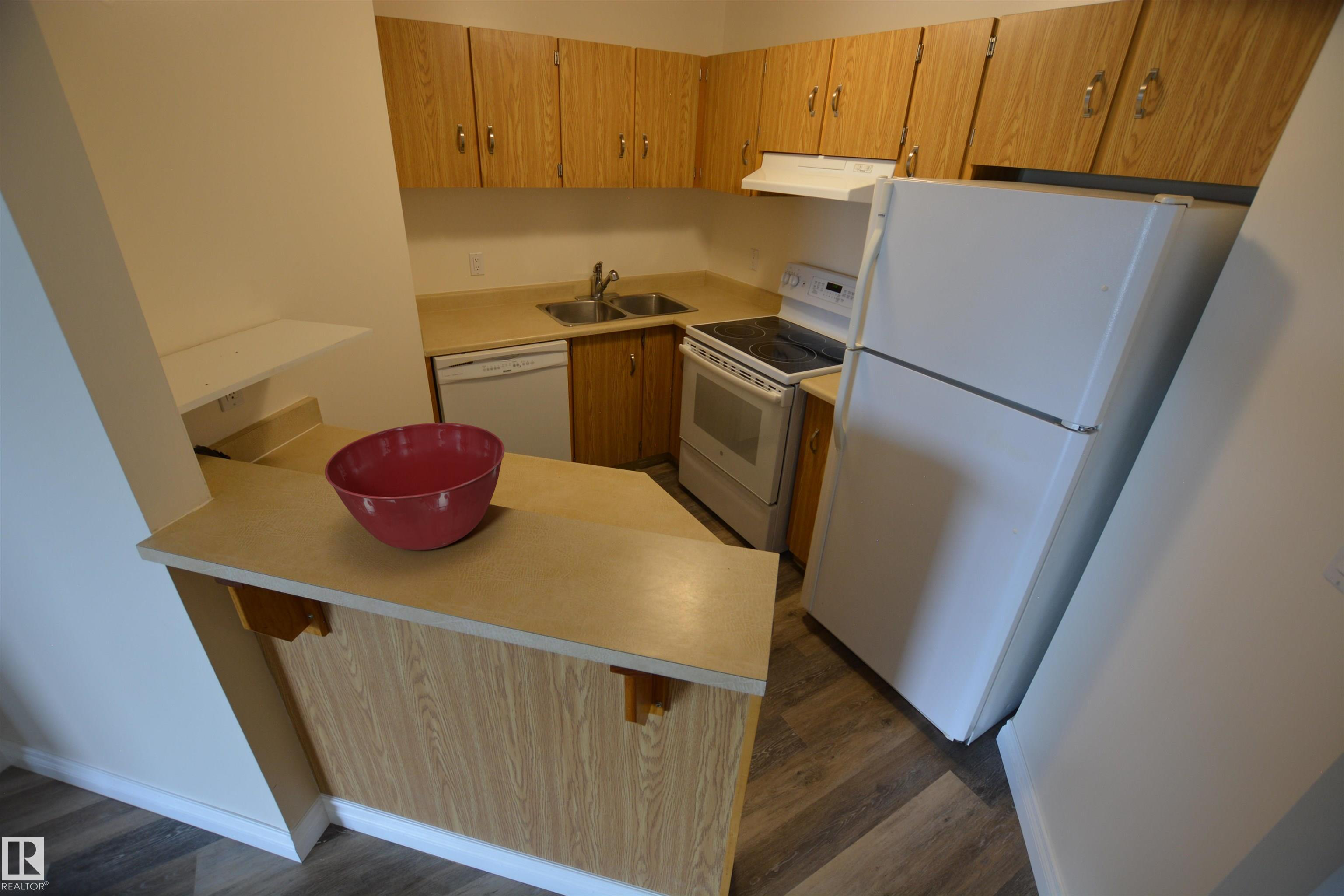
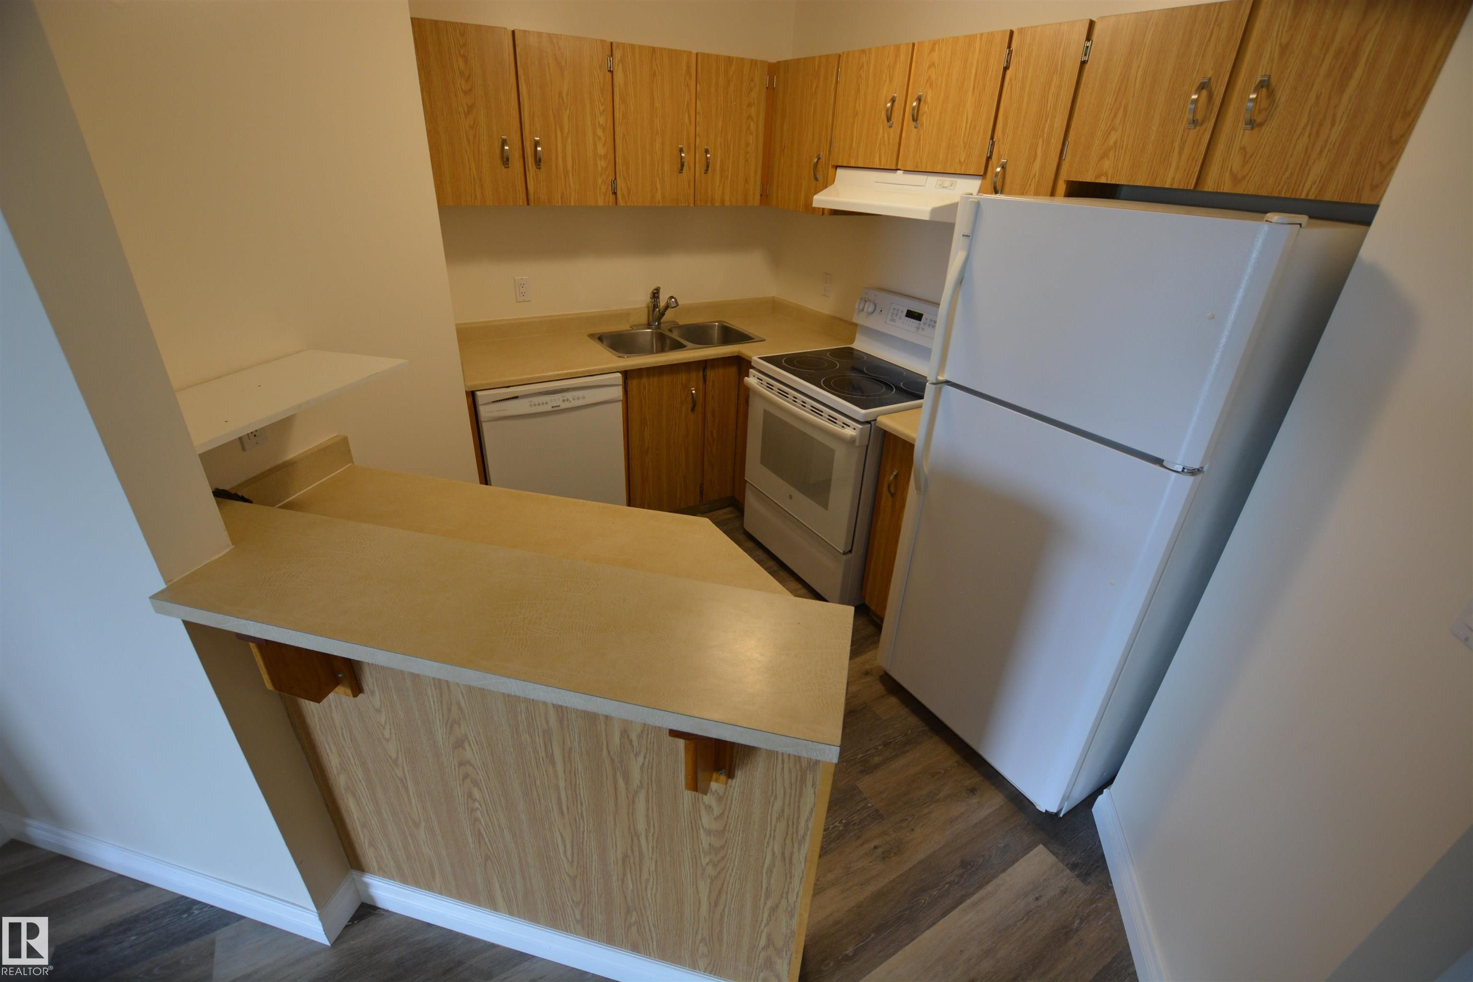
- mixing bowl (424, 493)
